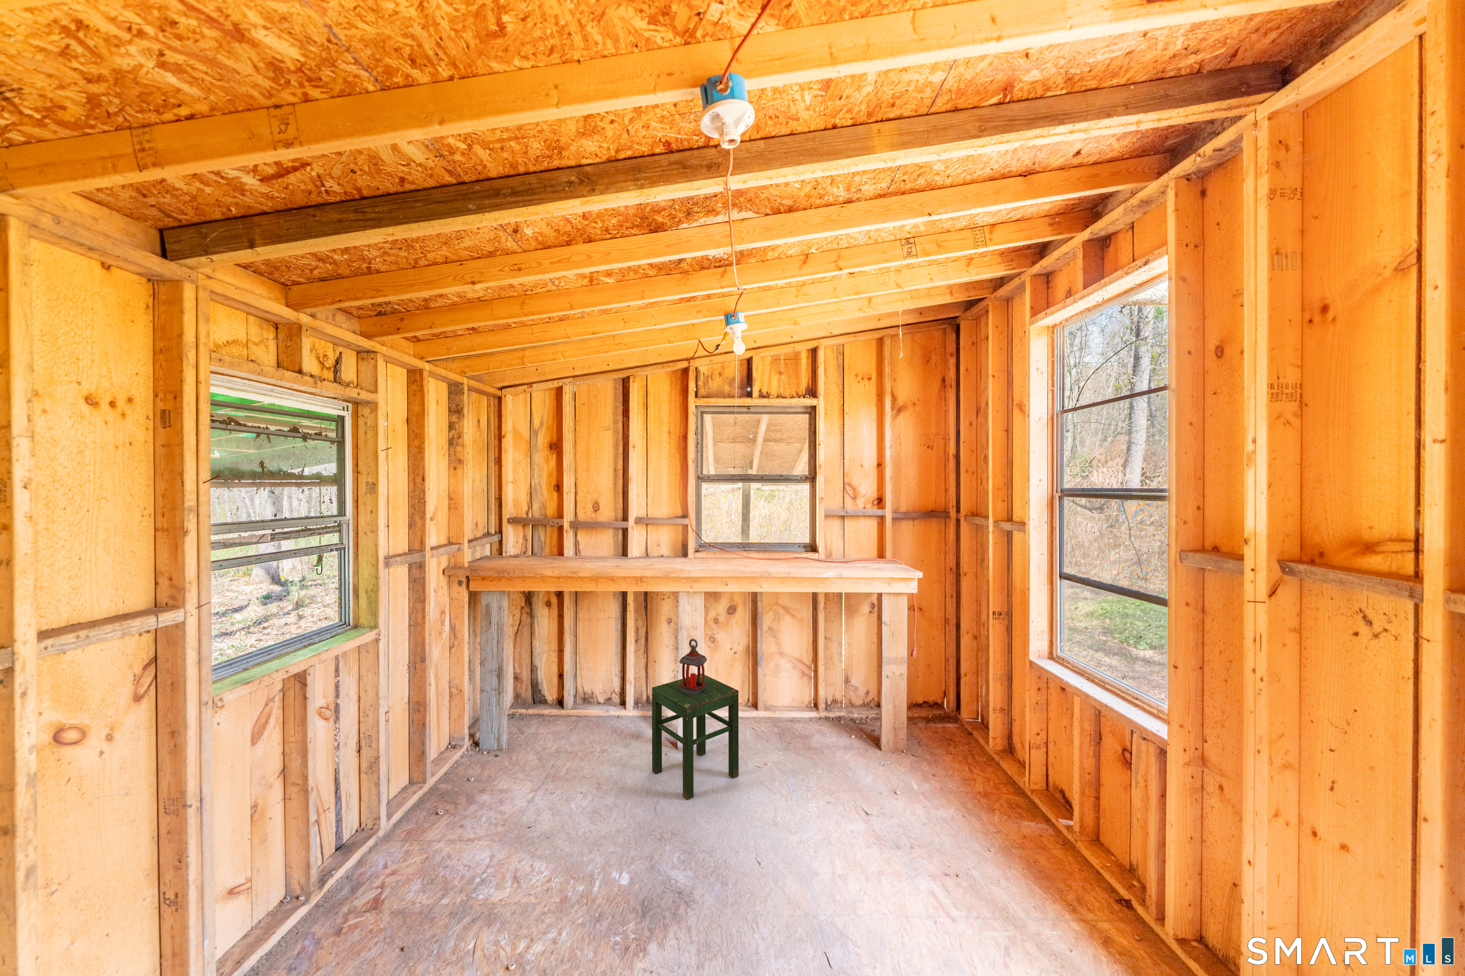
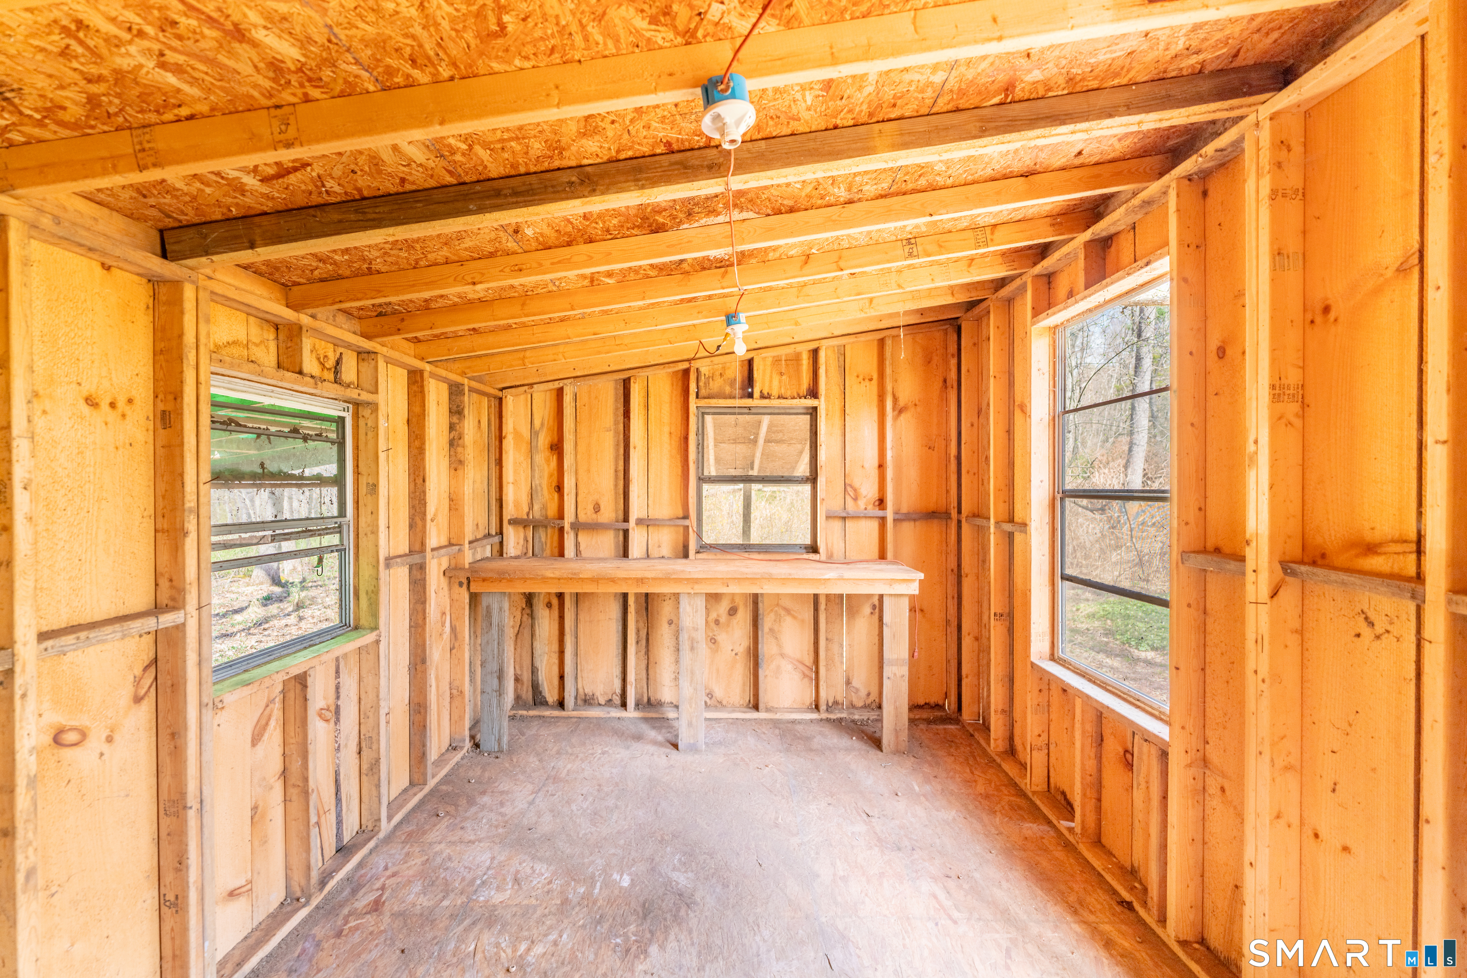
- stool (697, 731)
- lantern (693, 664)
